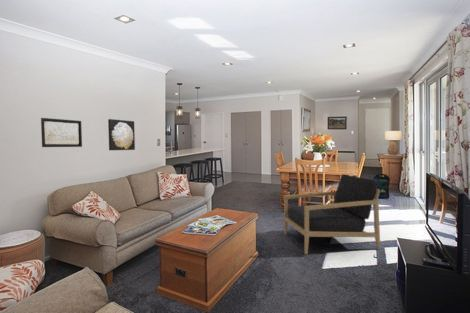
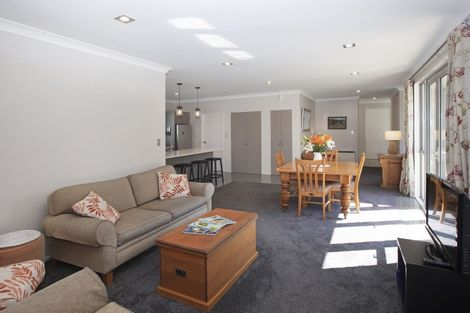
- armchair (328, 209)
- wall art (122, 135)
- pouch (381, 185)
- wall art (62, 133)
